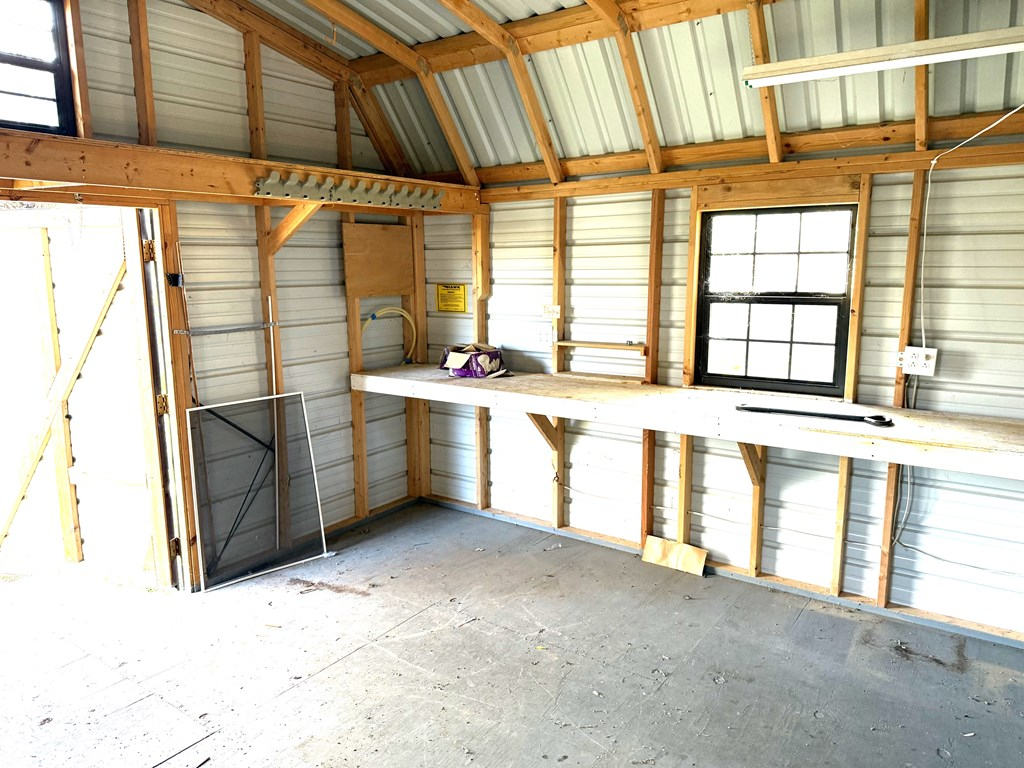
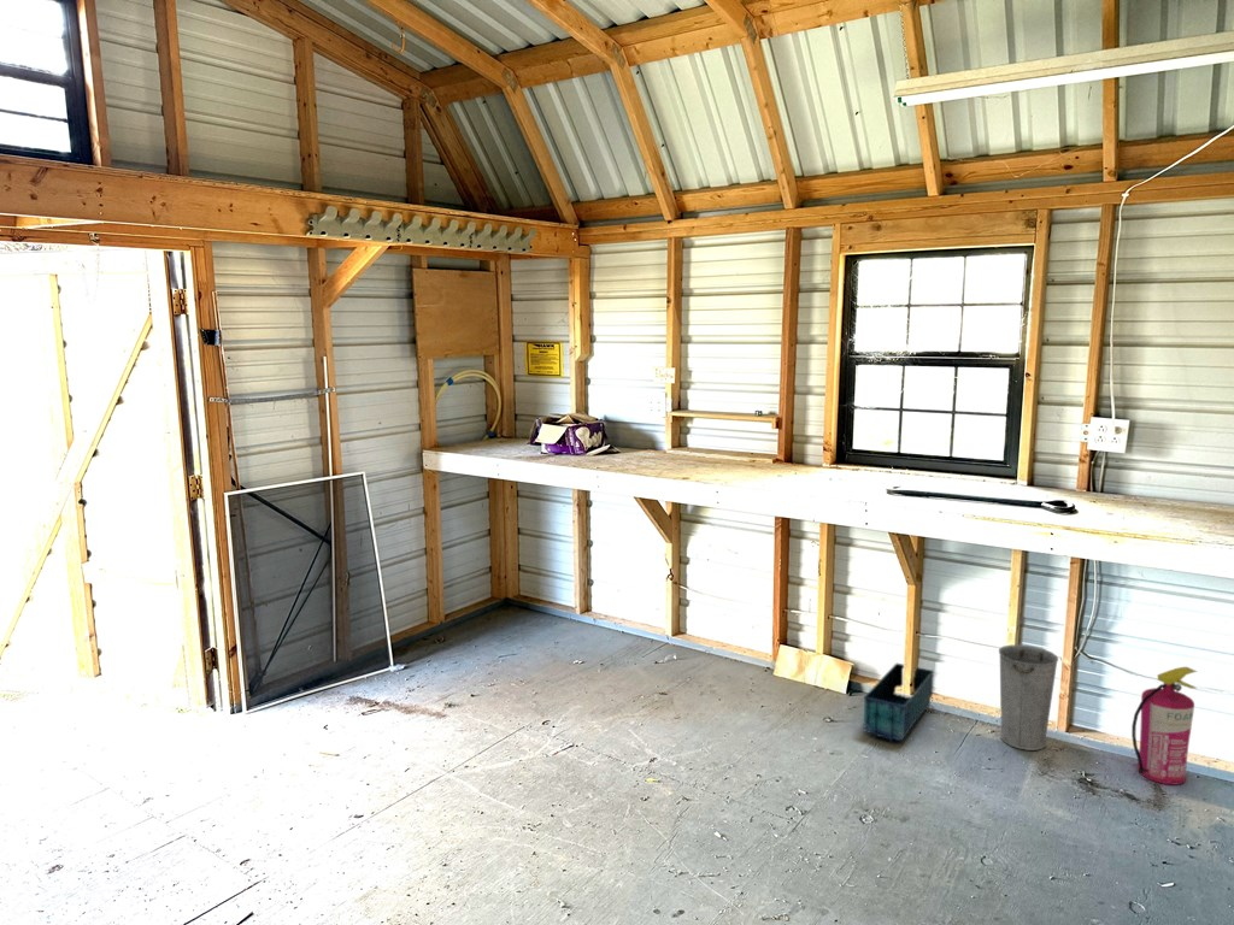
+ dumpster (898, 702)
+ fire extinguisher (1163, 723)
+ bucket (1024, 697)
